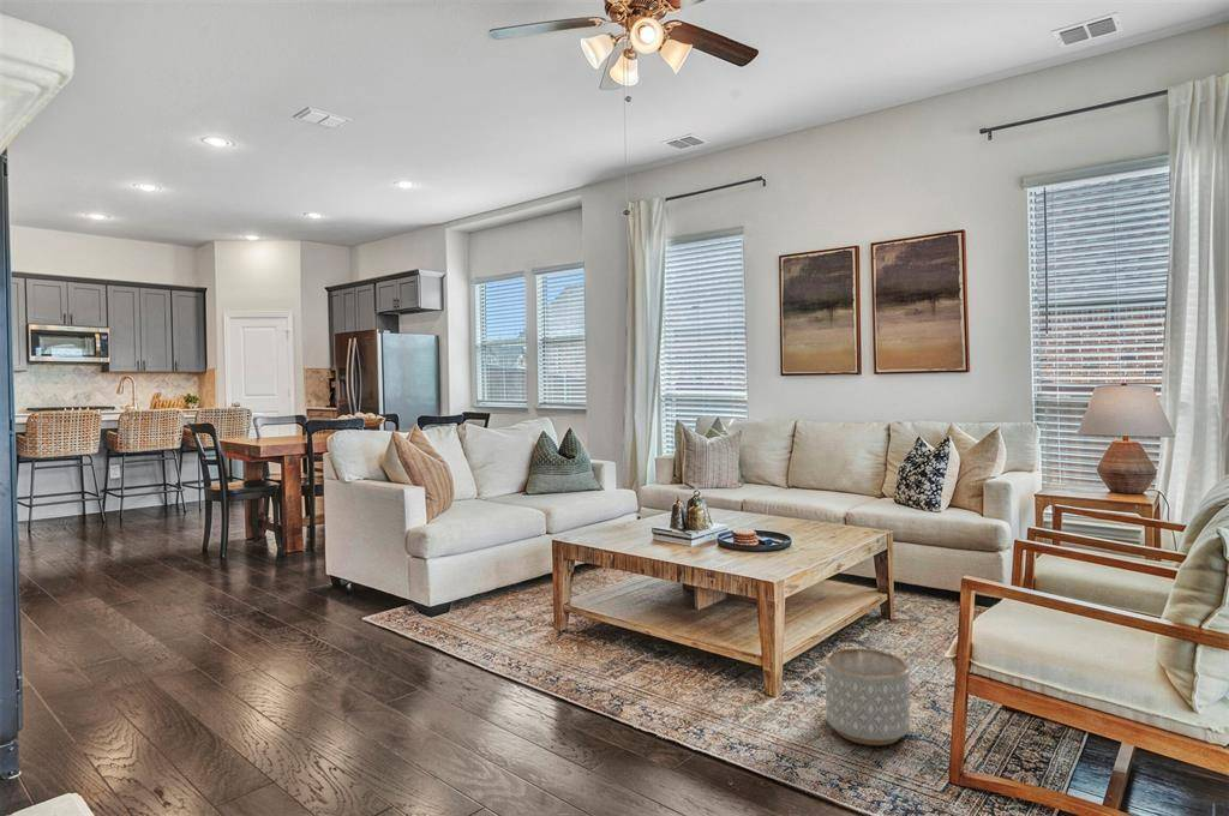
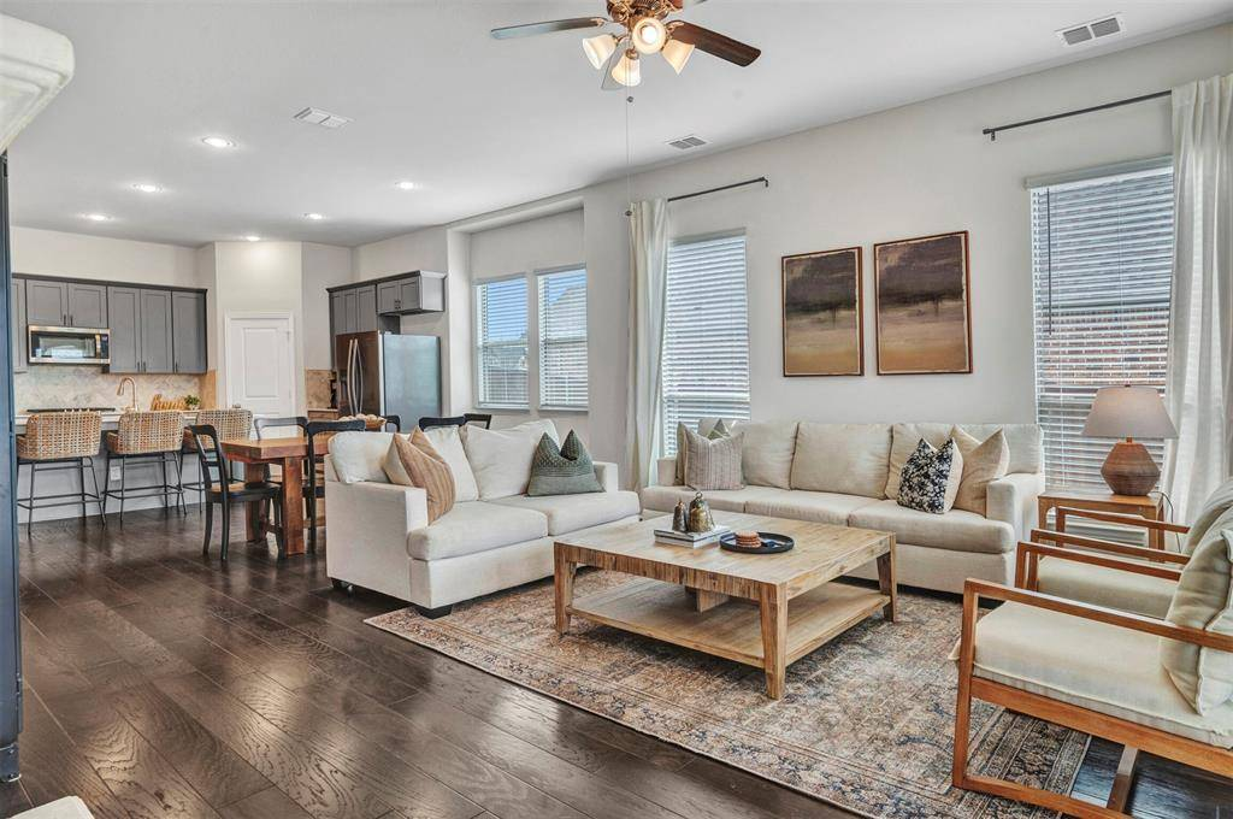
- planter (867, 696)
